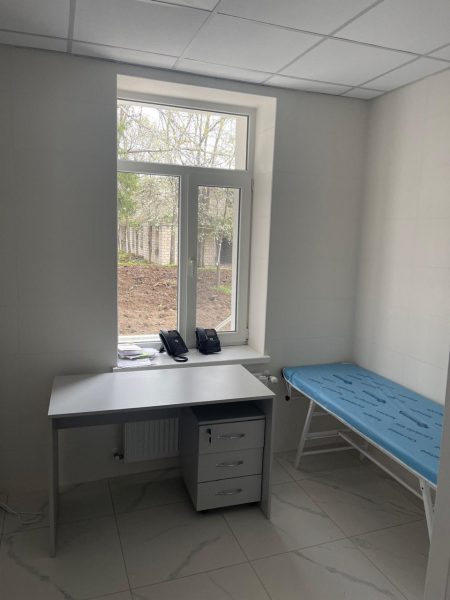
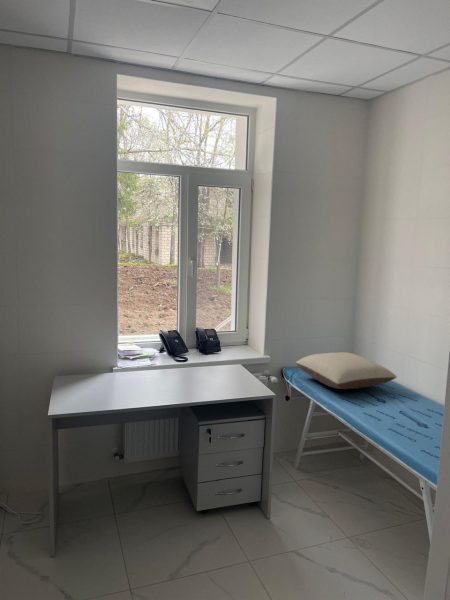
+ pillow (344, 370)
